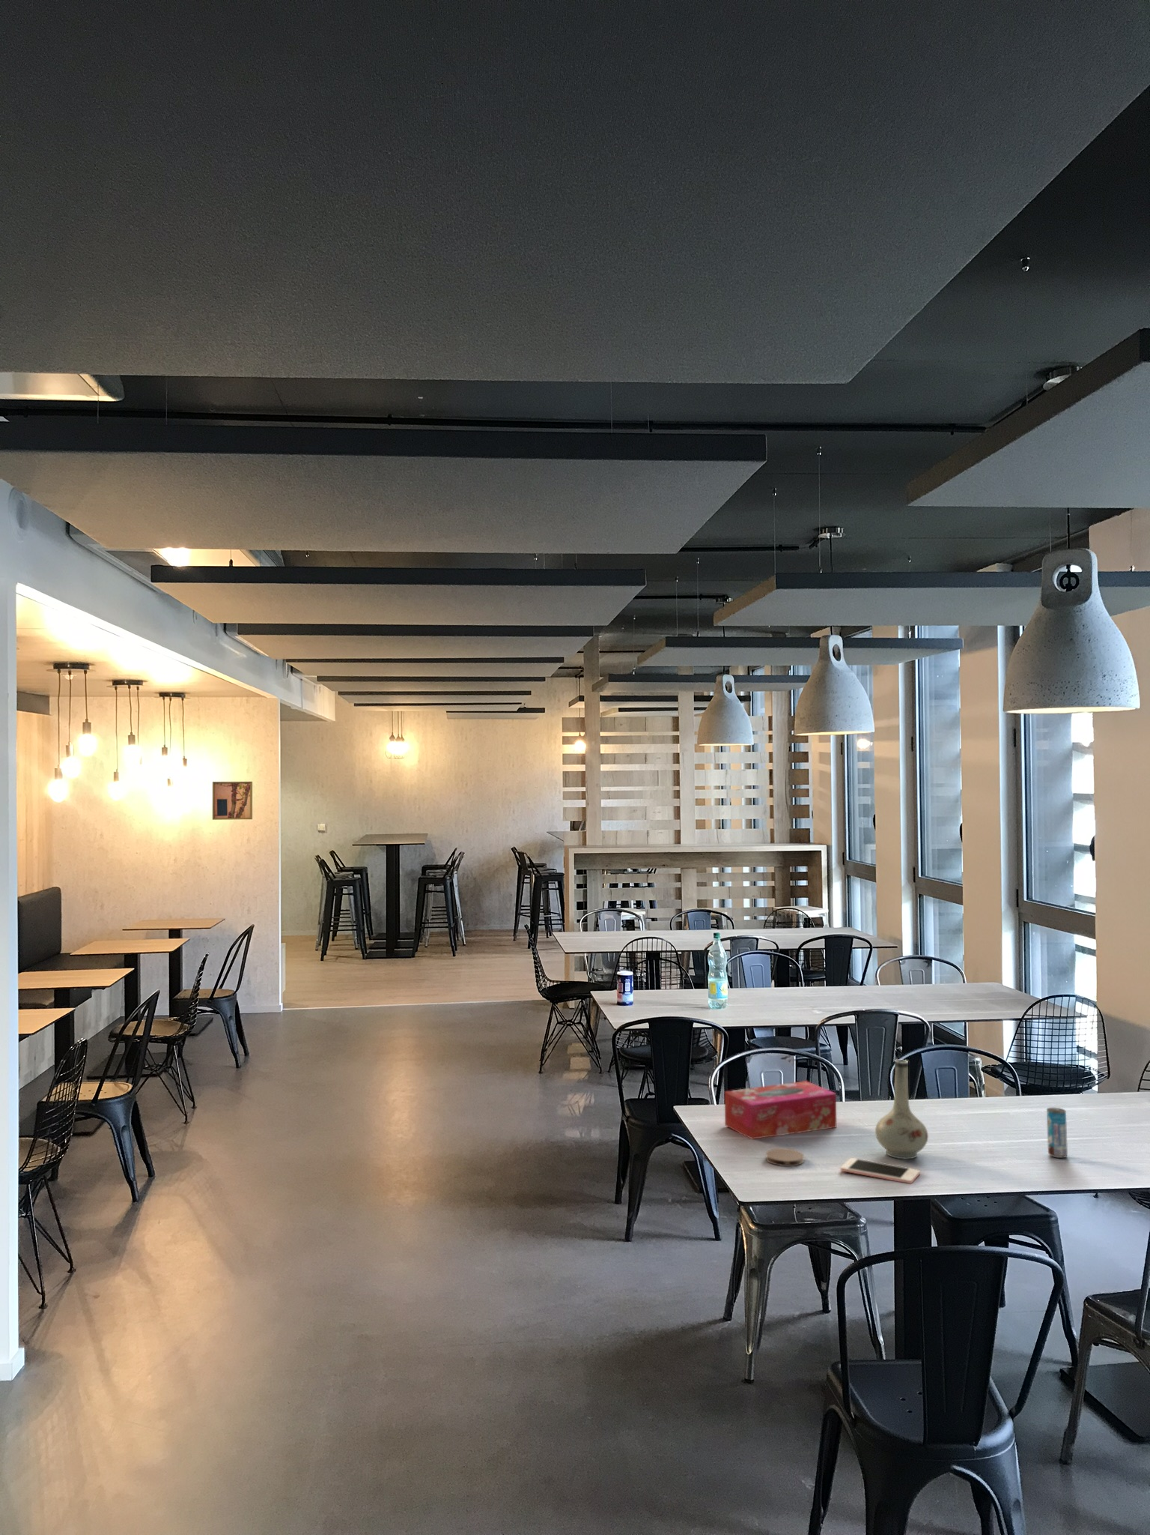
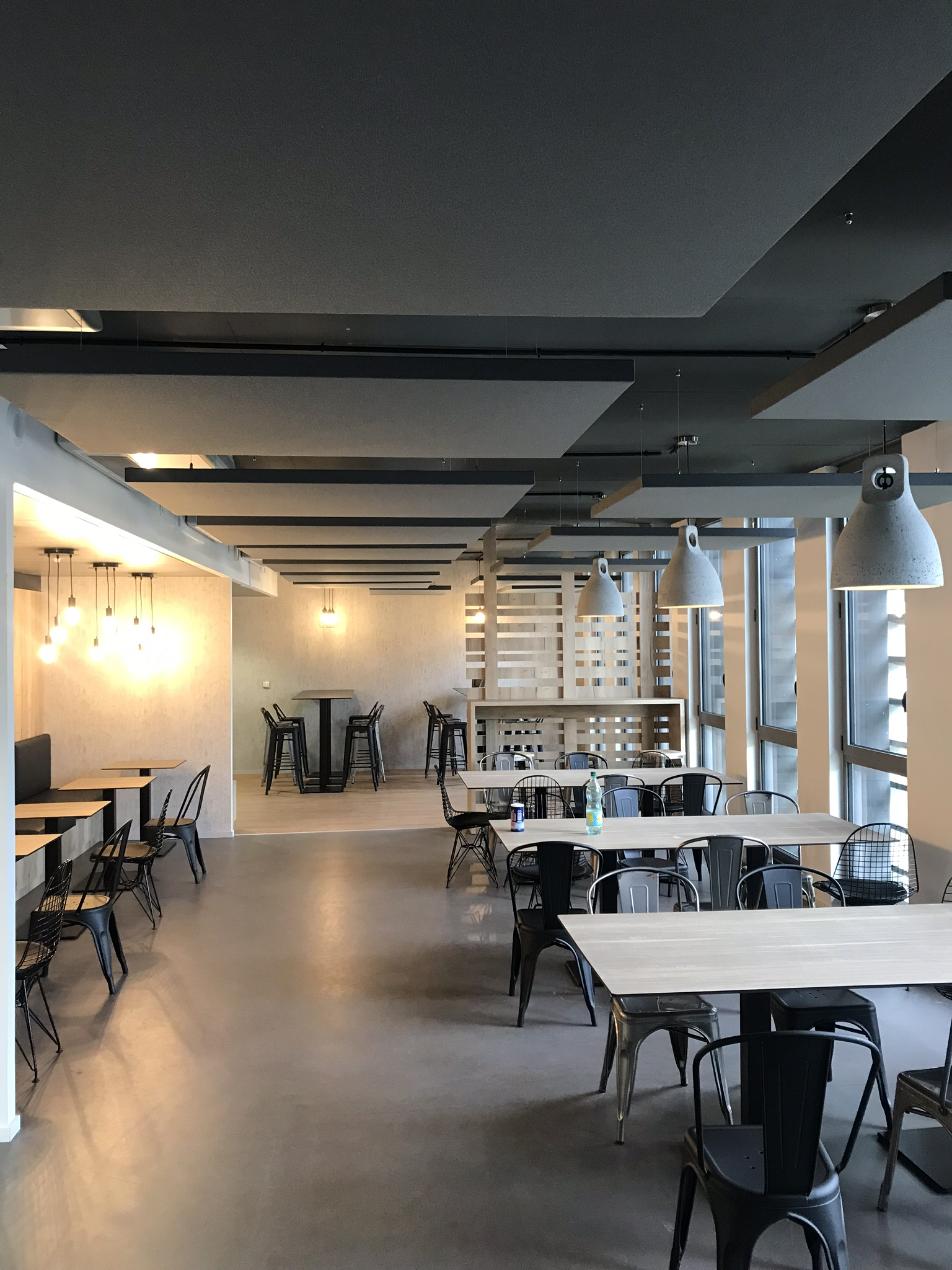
- coaster (785, 1157)
- cell phone (879, 1170)
- vase (901, 1107)
- tissue box (780, 1110)
- wall art (232, 800)
- beverage can (1057, 1133)
